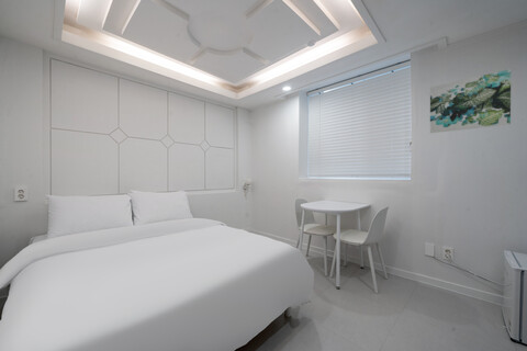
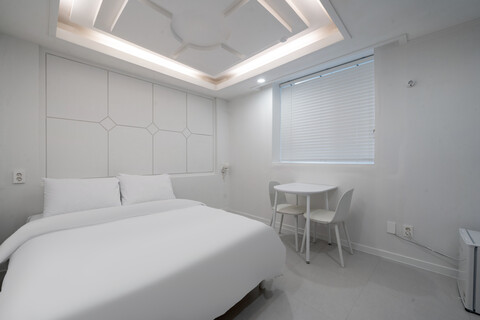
- wall art (467, 104)
